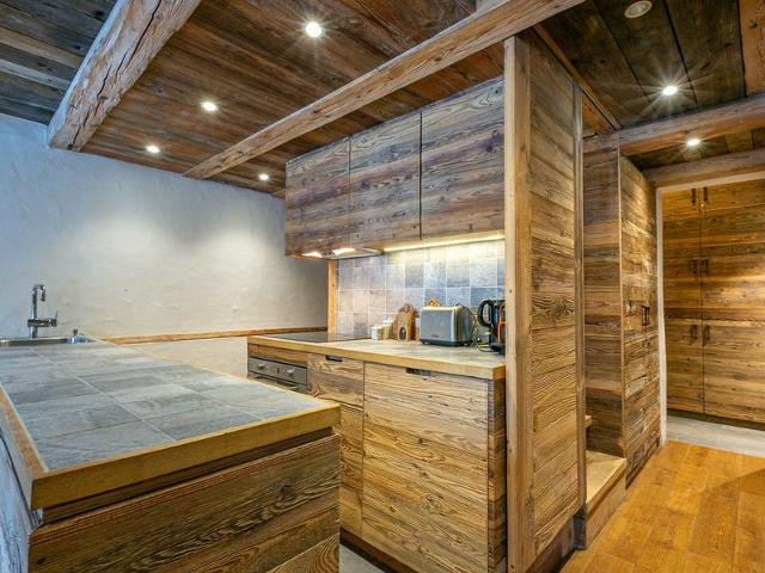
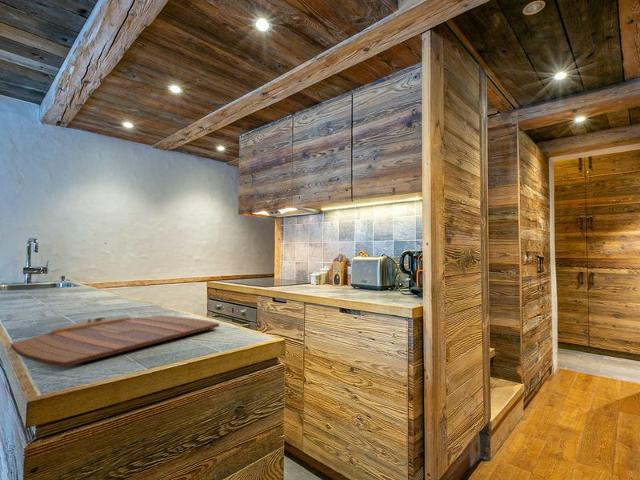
+ cutting board (115, 329)
